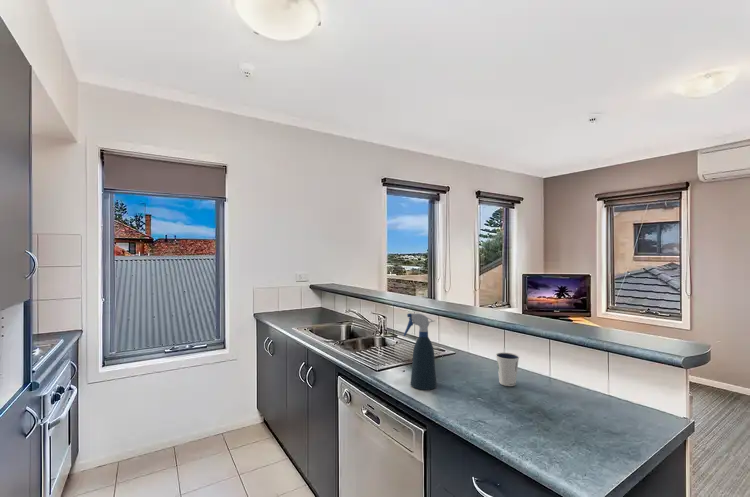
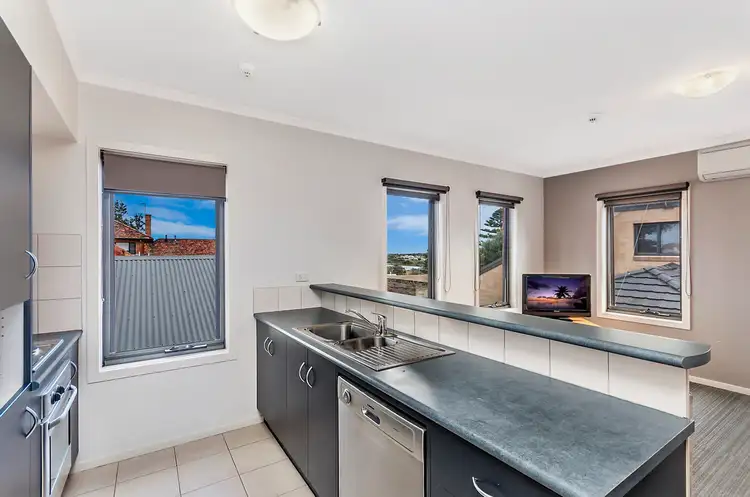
- dixie cup (507, 369)
- spray bottle (422, 349)
